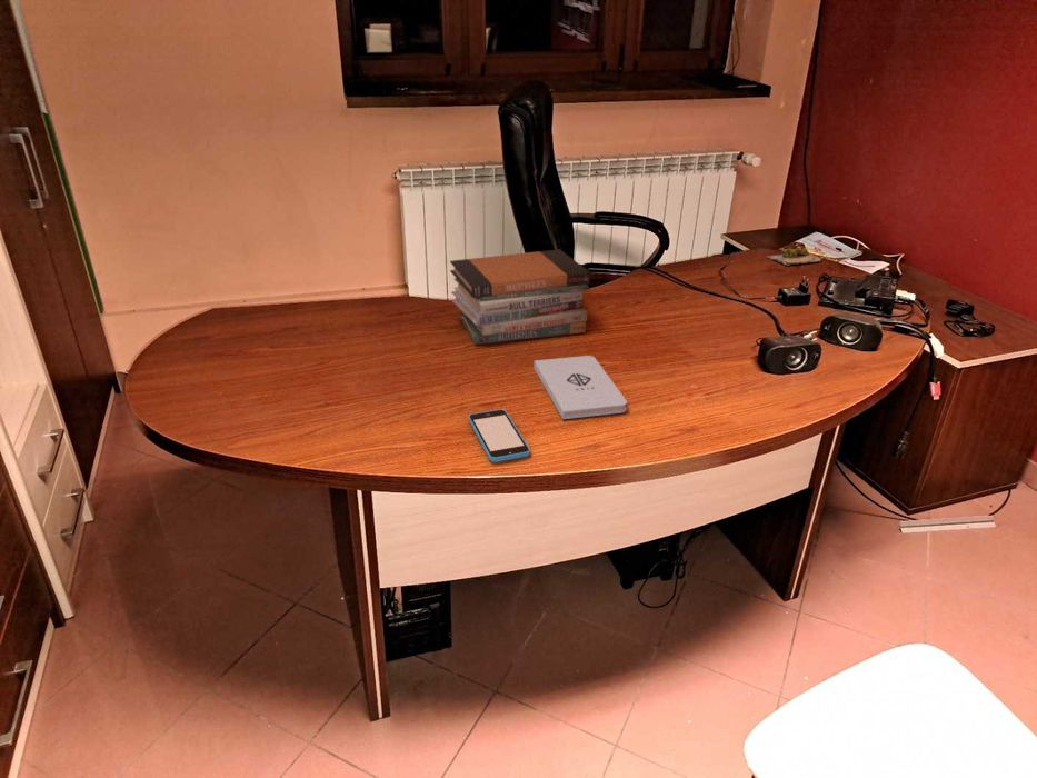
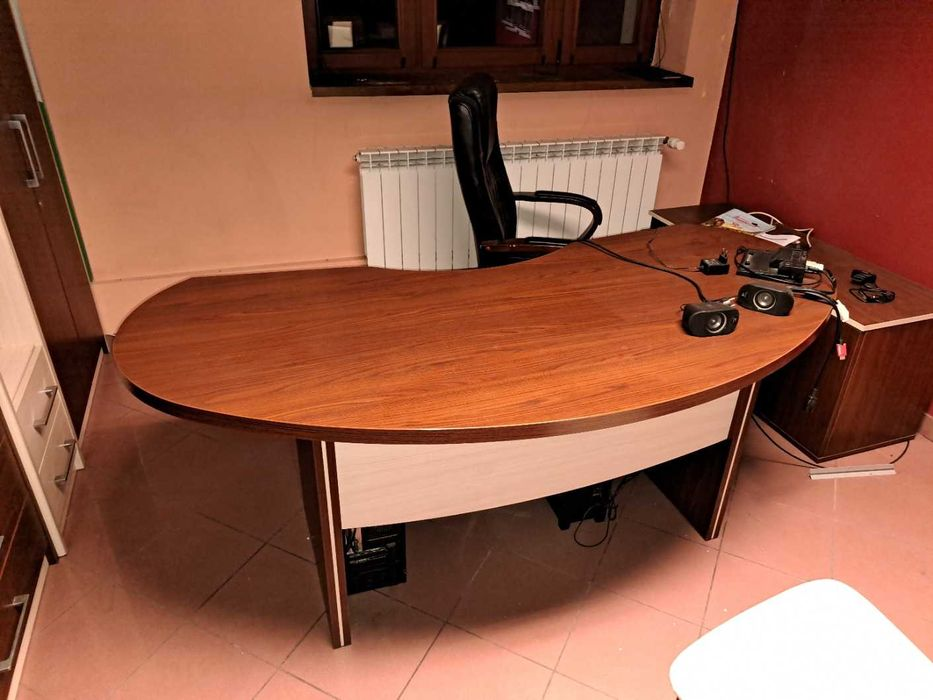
- book stack (518, 296)
- smartphone (498, 435)
- notepad (578, 385)
- succulent plant (796, 252)
